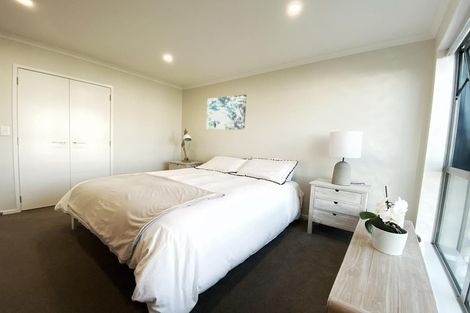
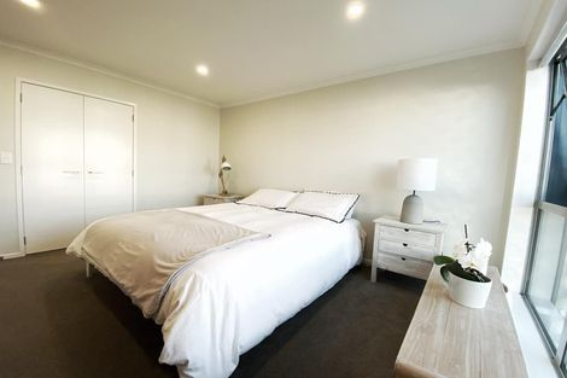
- wall art (225, 113)
